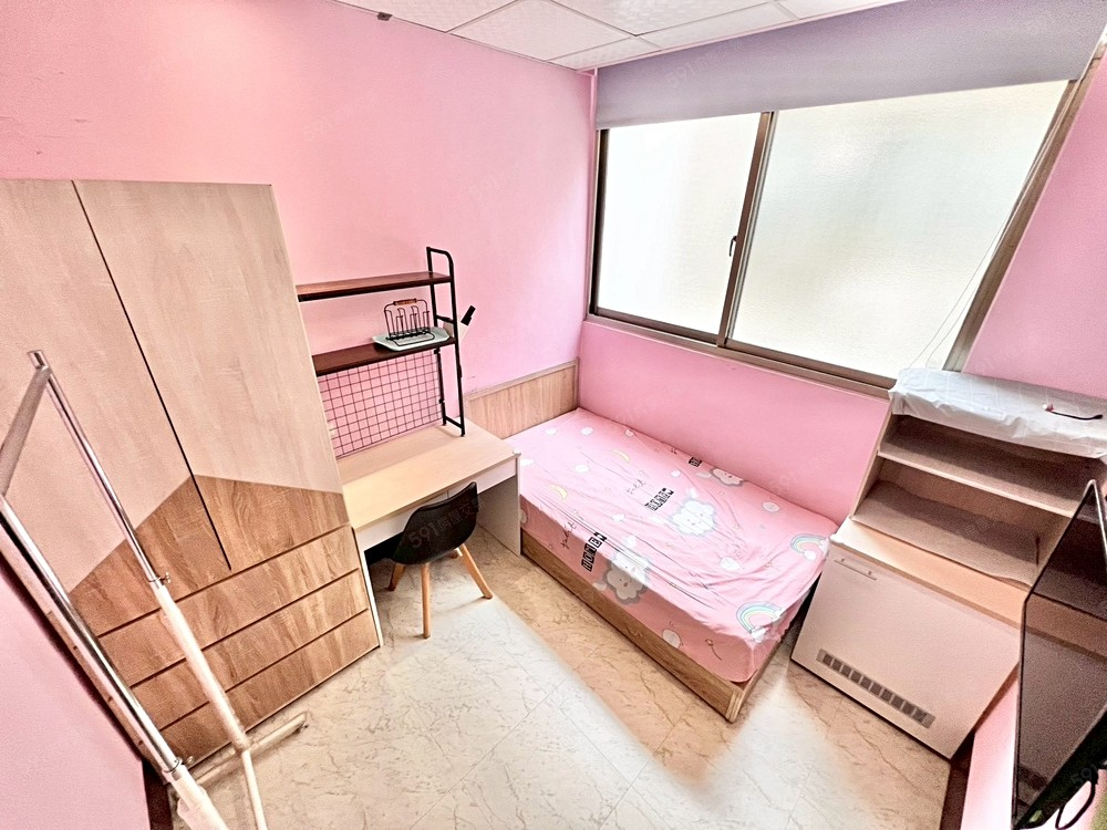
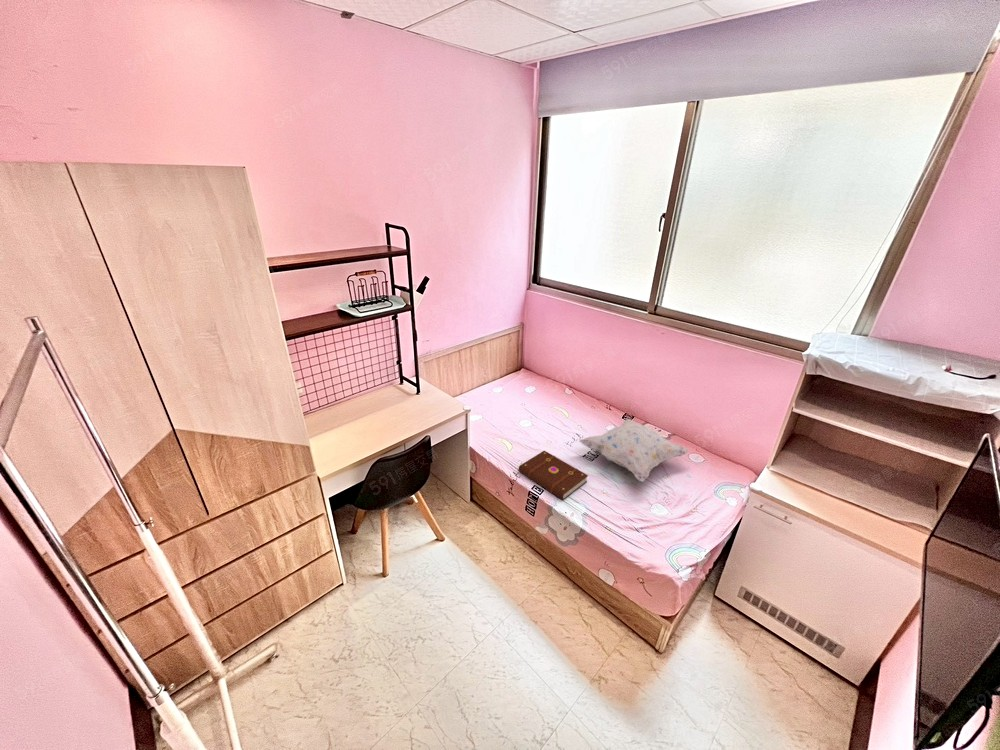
+ decorative pillow (634, 446)
+ book (552, 473)
